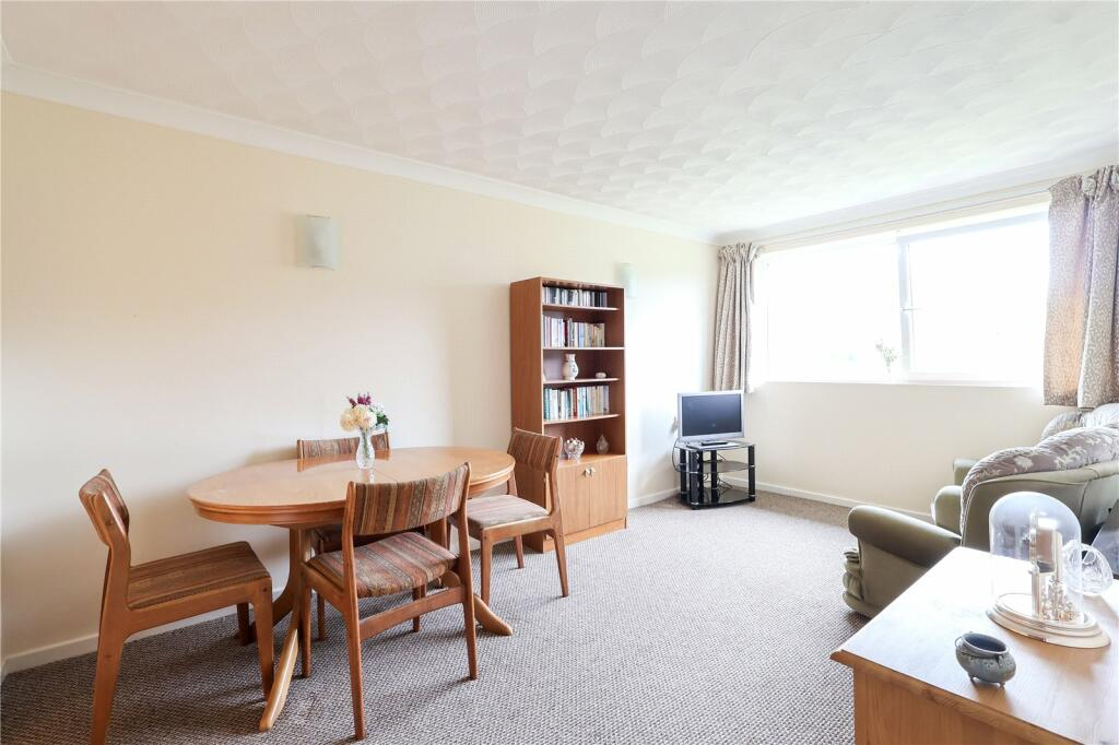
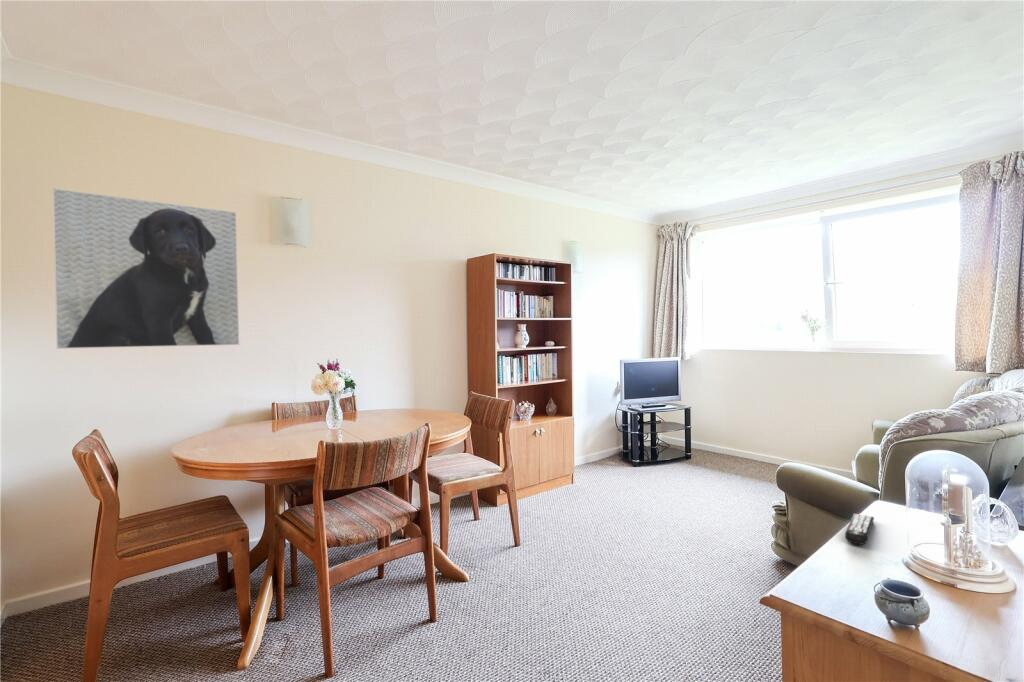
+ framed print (154, 274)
+ remote control (860, 527)
